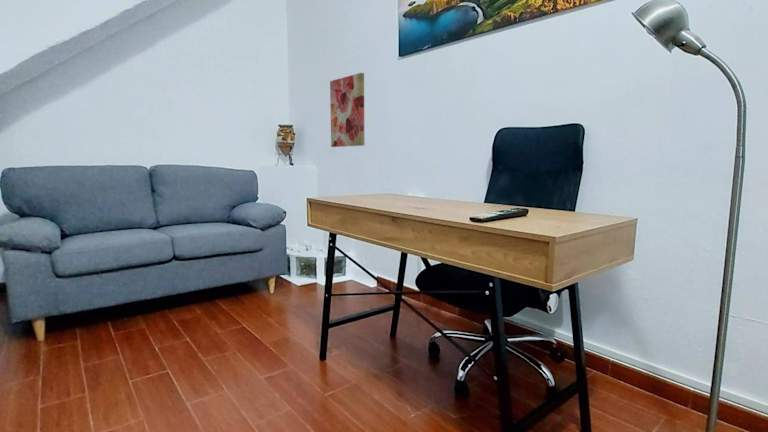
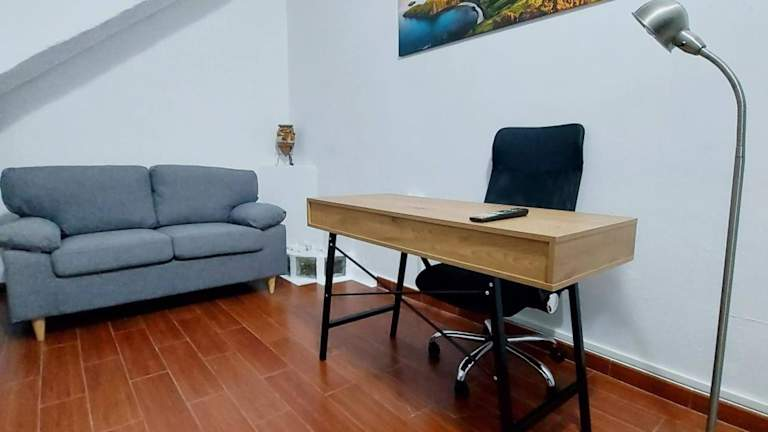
- wall art (346, 112)
